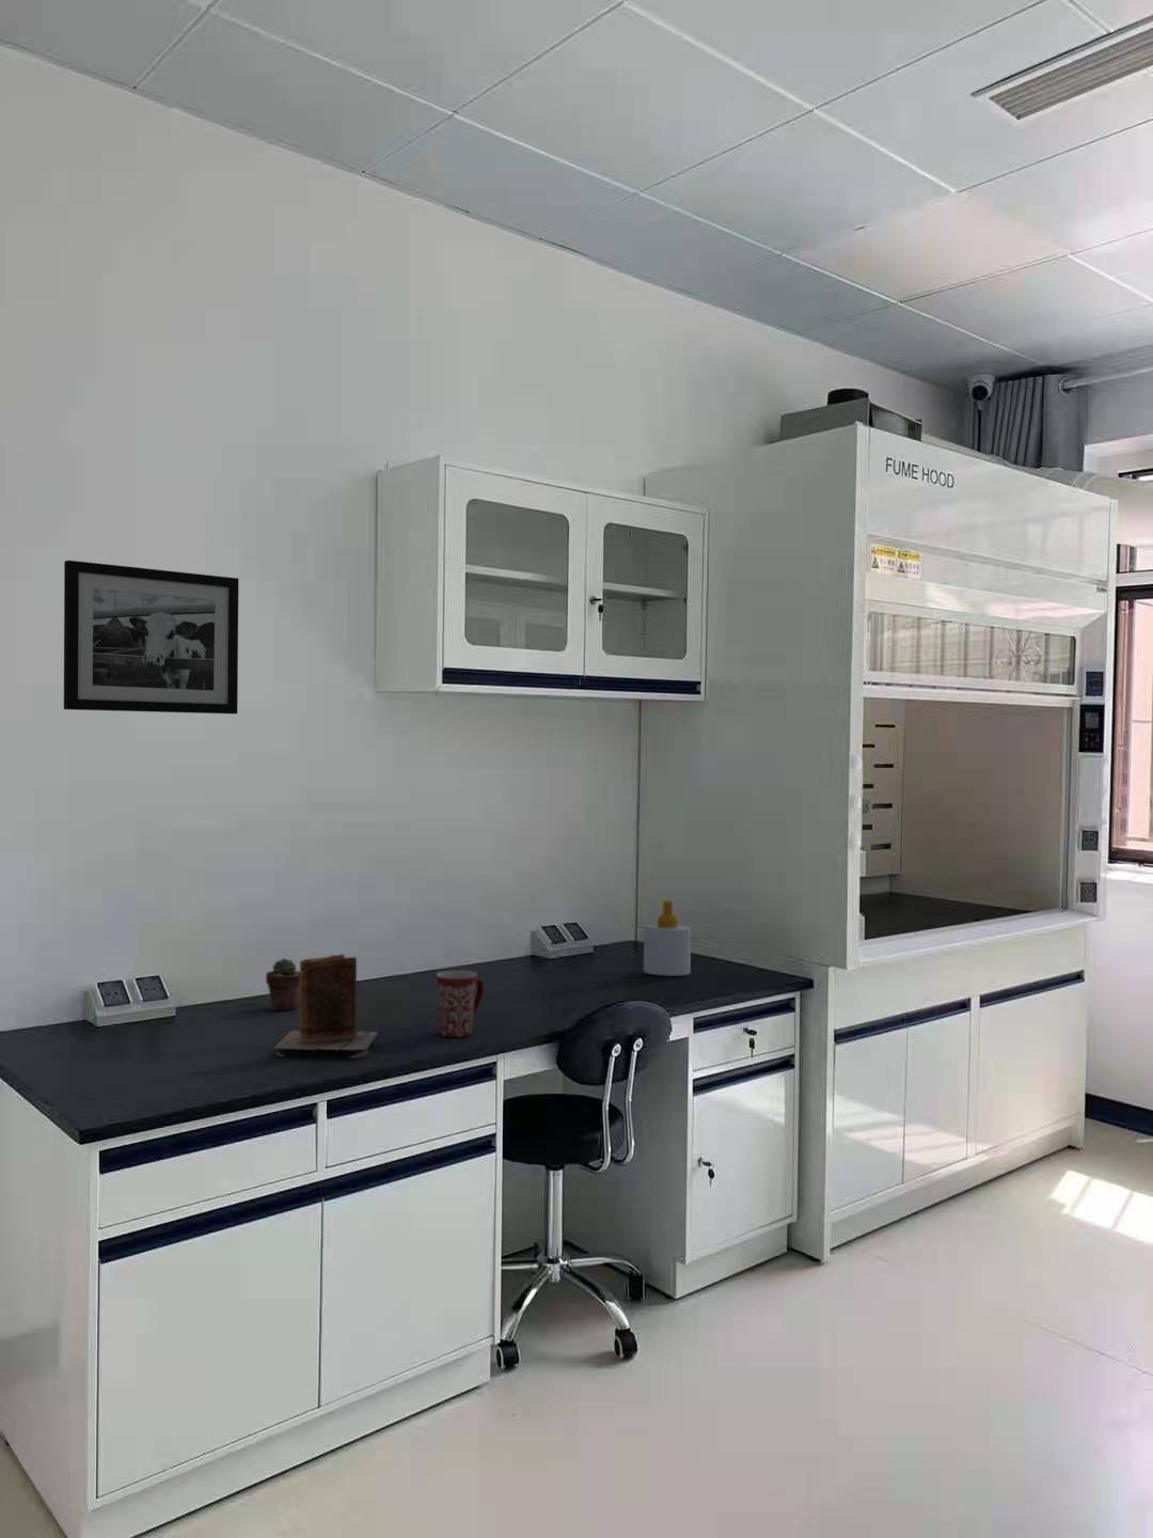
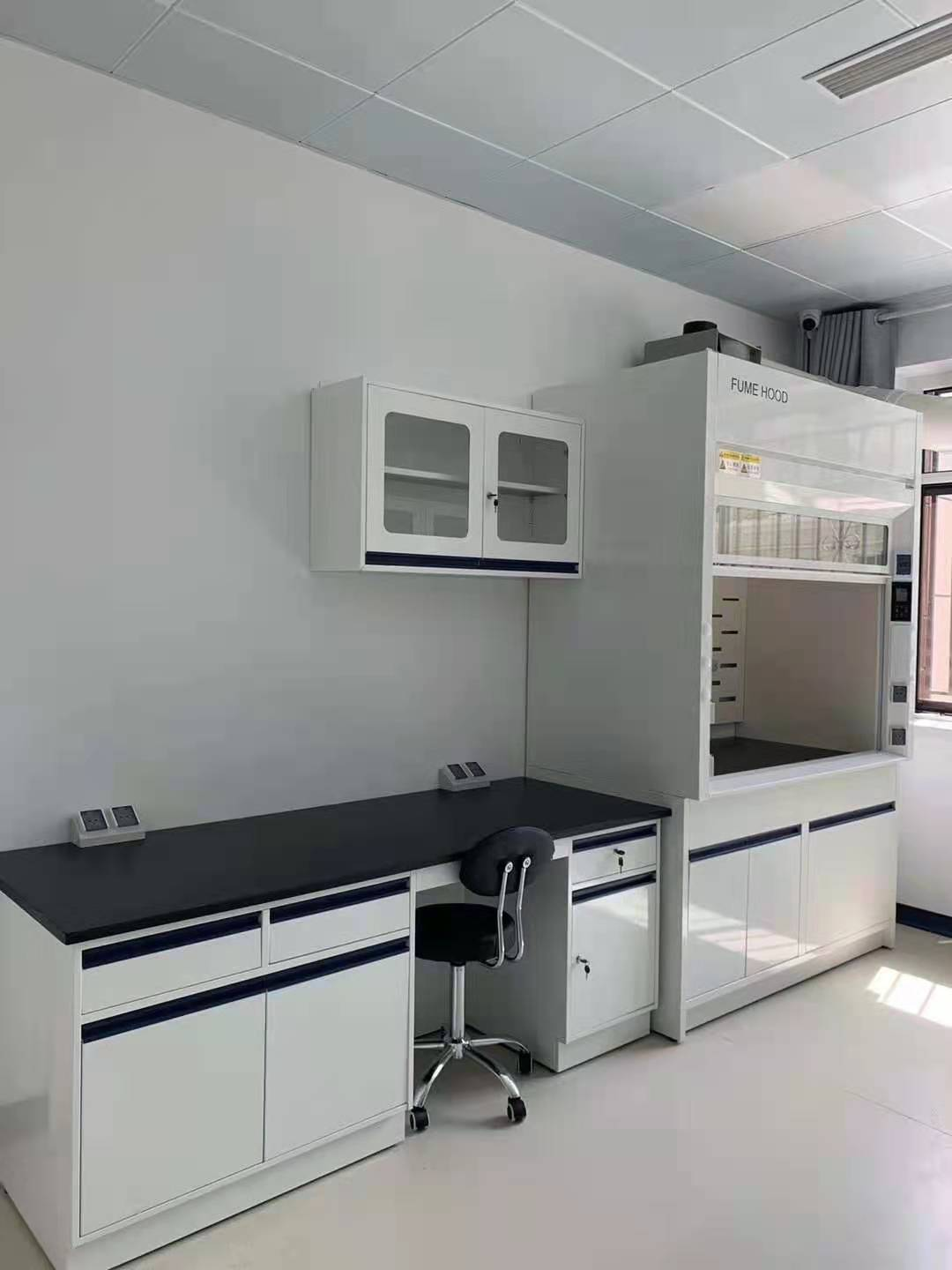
- soap bottle (667, 936)
- potted succulent (283, 982)
- picture frame (155, 641)
- book (327, 1002)
- mug (461, 1002)
